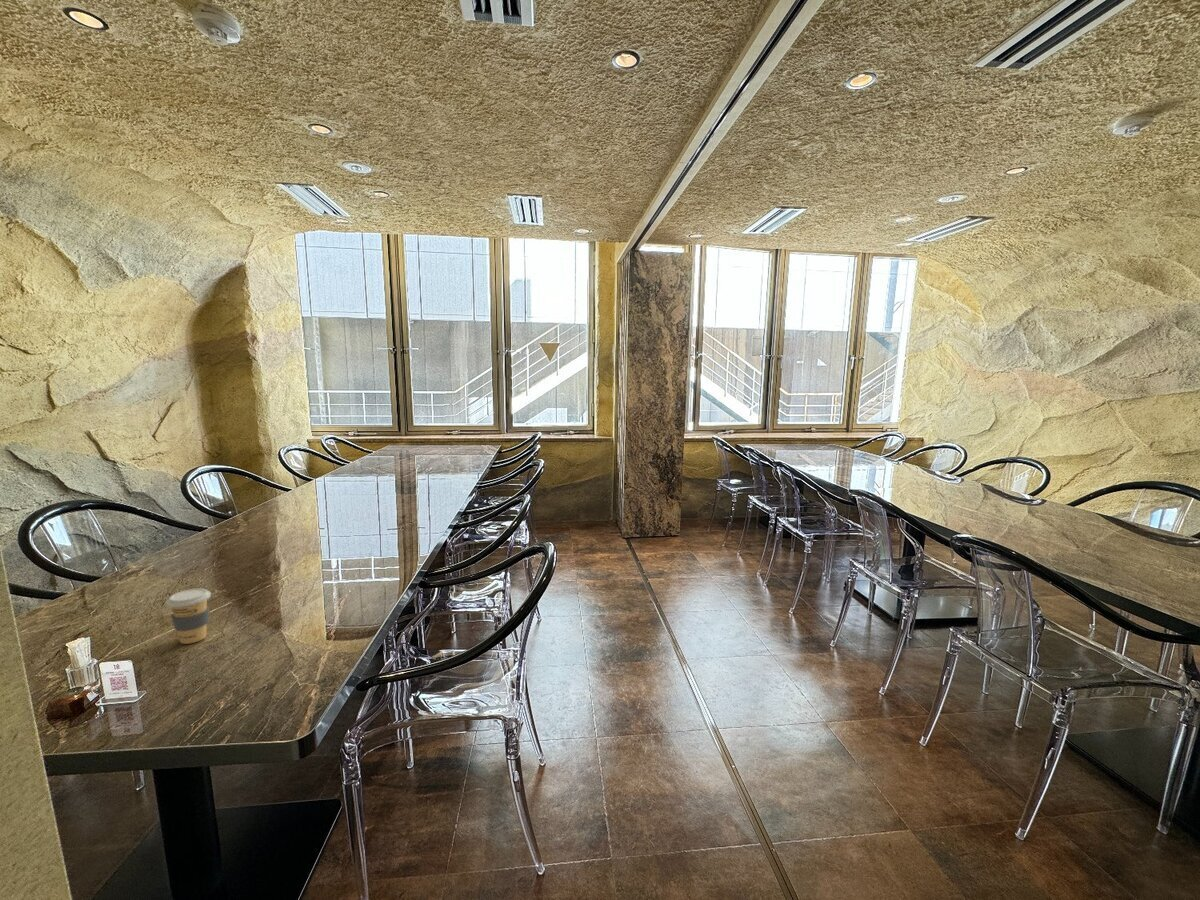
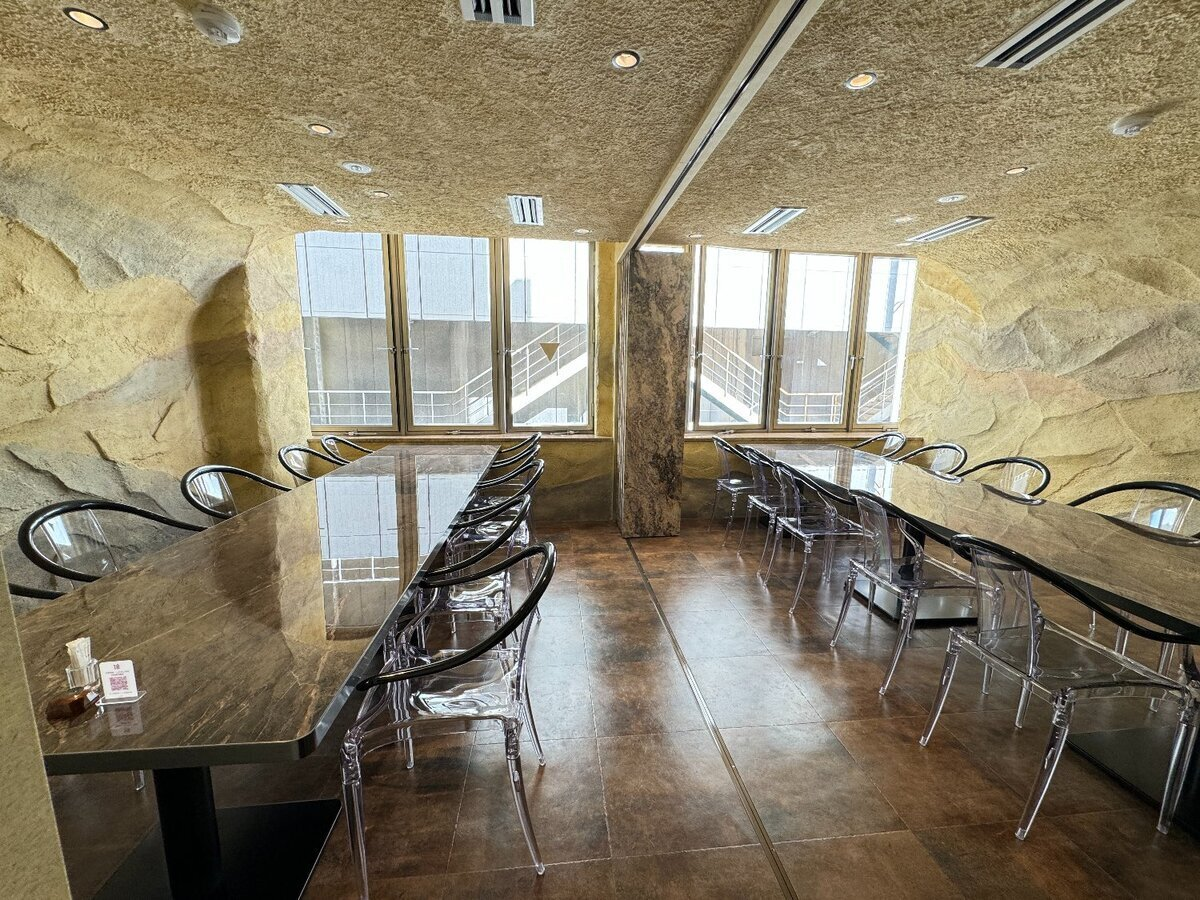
- coffee cup (191, 616)
